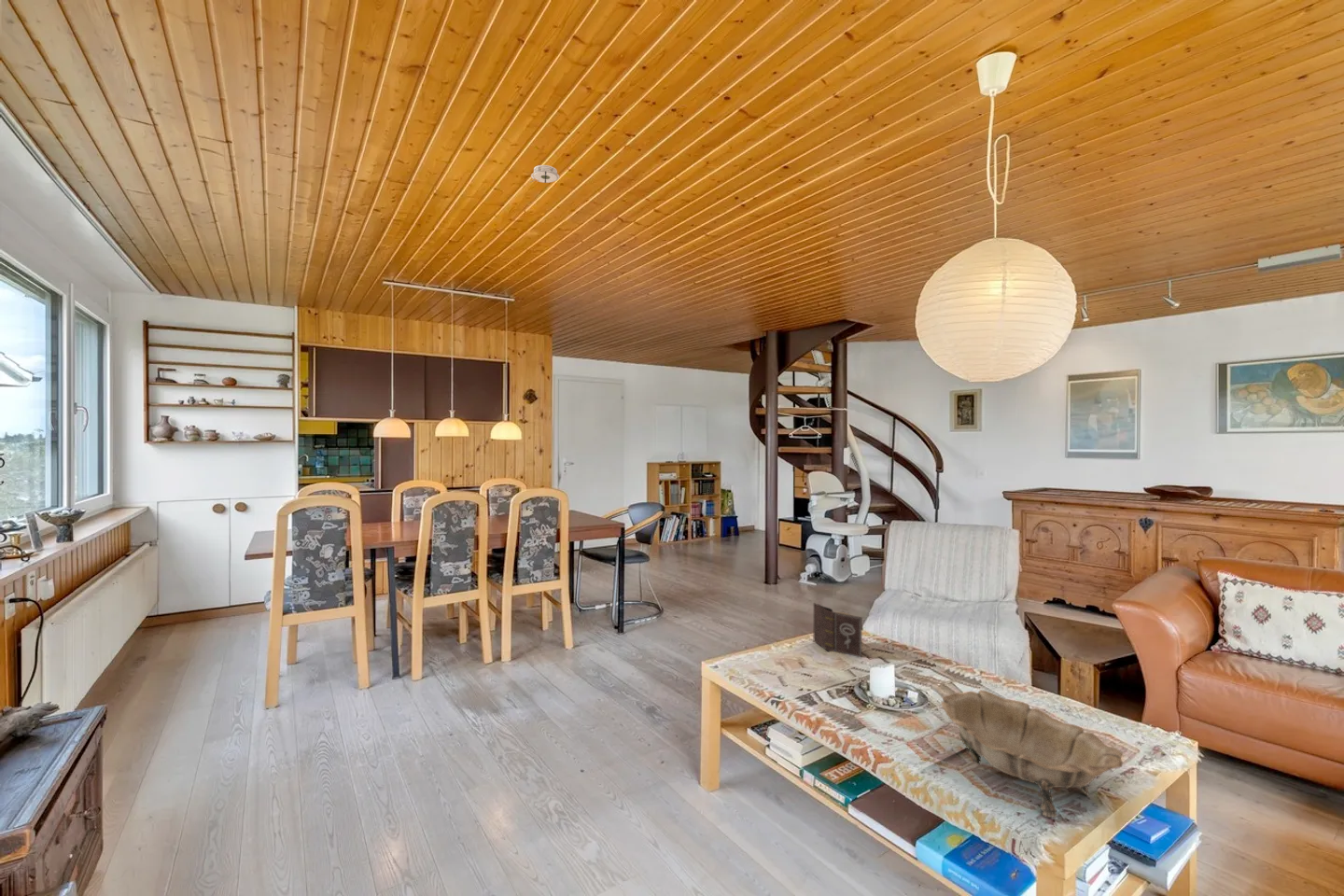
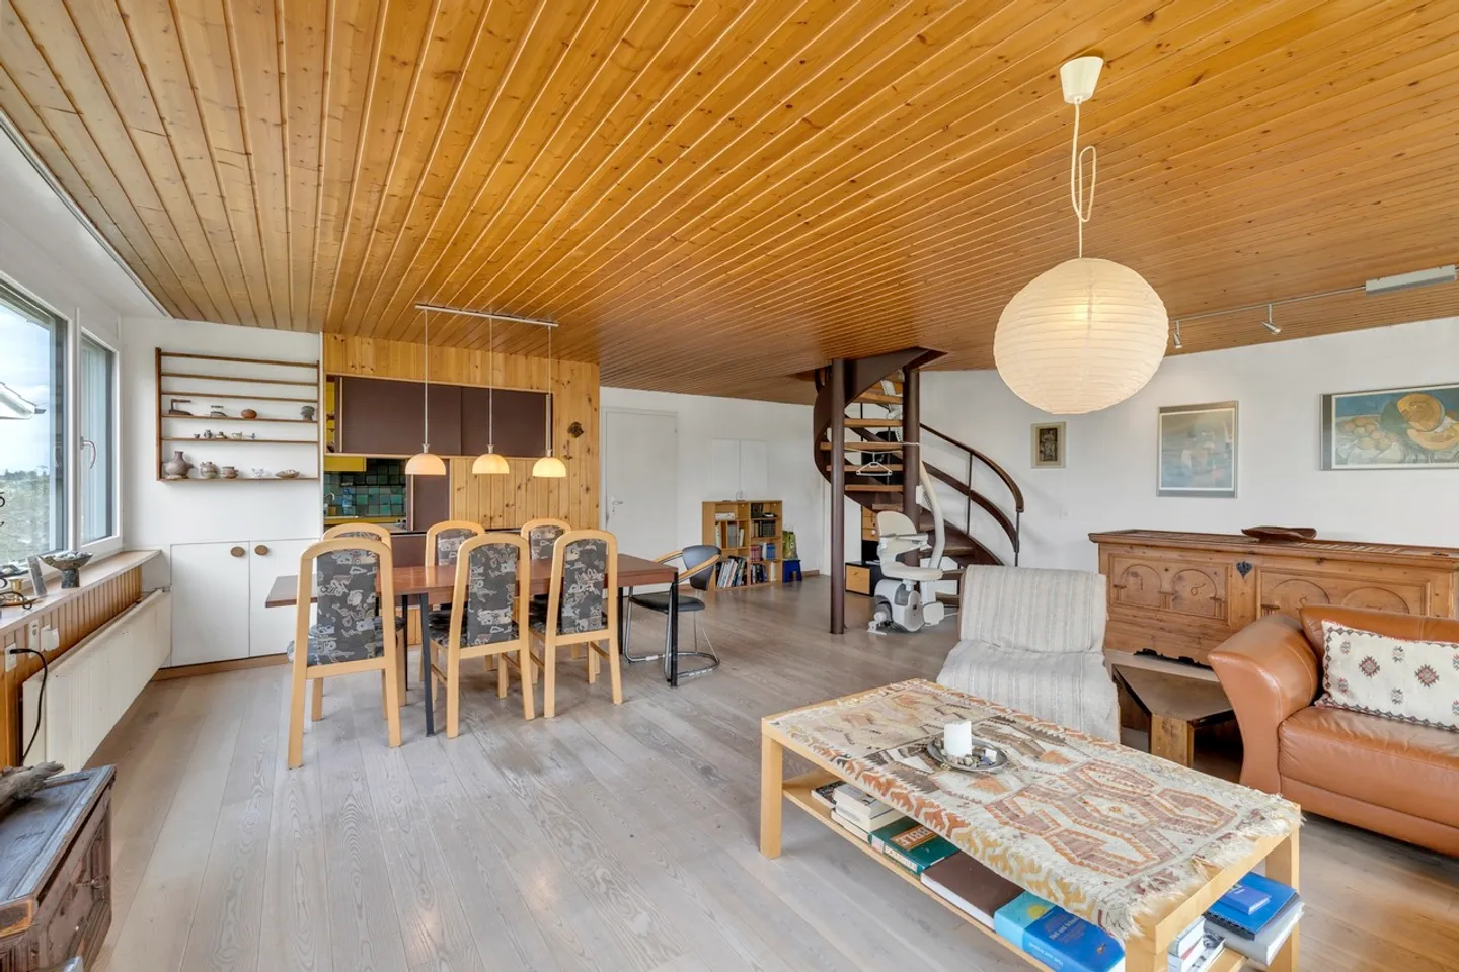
- decorative bowl (1024, 751)
- book (833, 630)
- smoke detector (544, 174)
